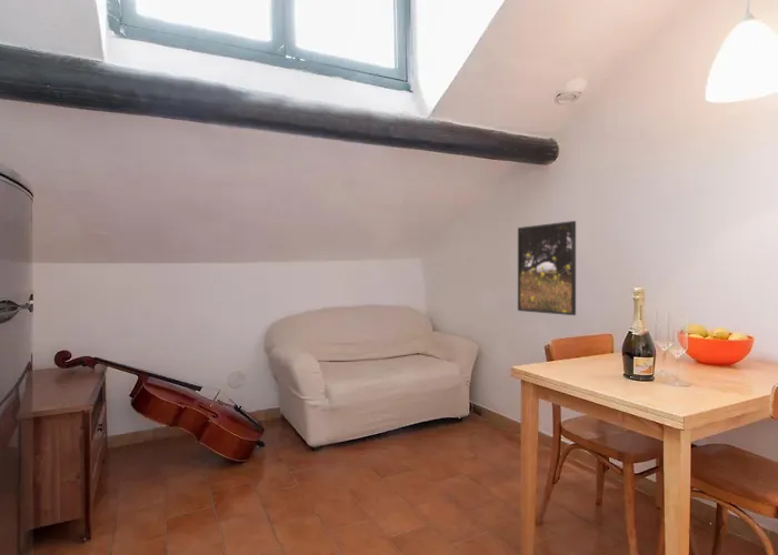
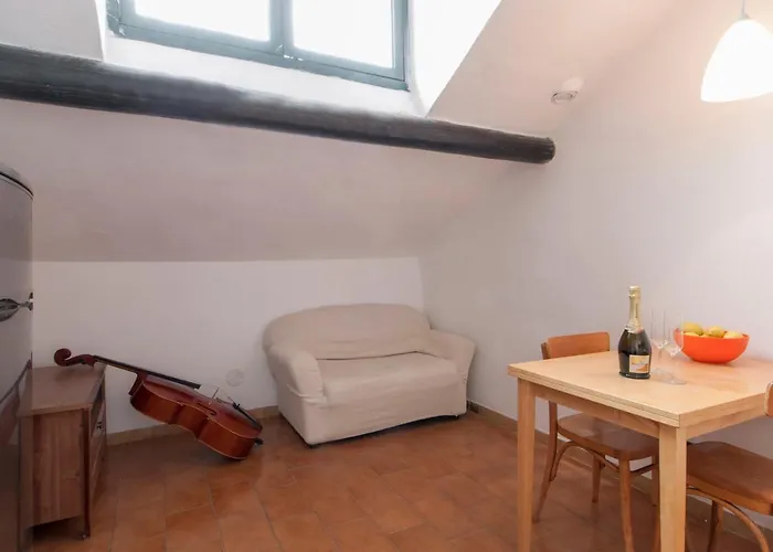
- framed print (545, 269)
